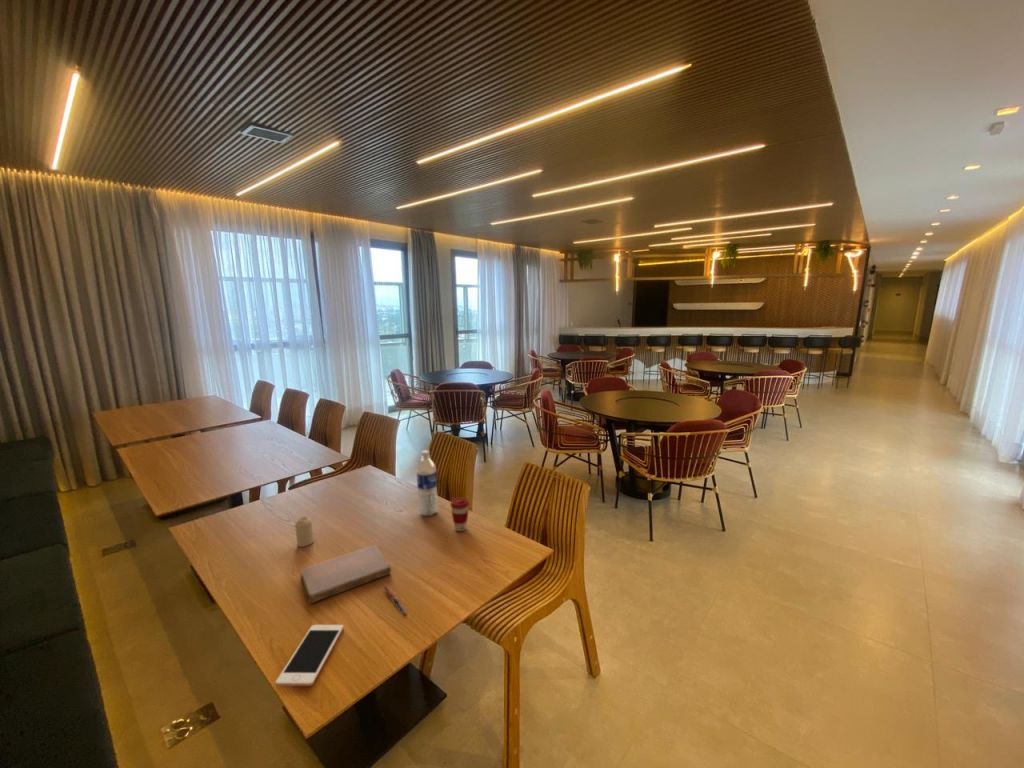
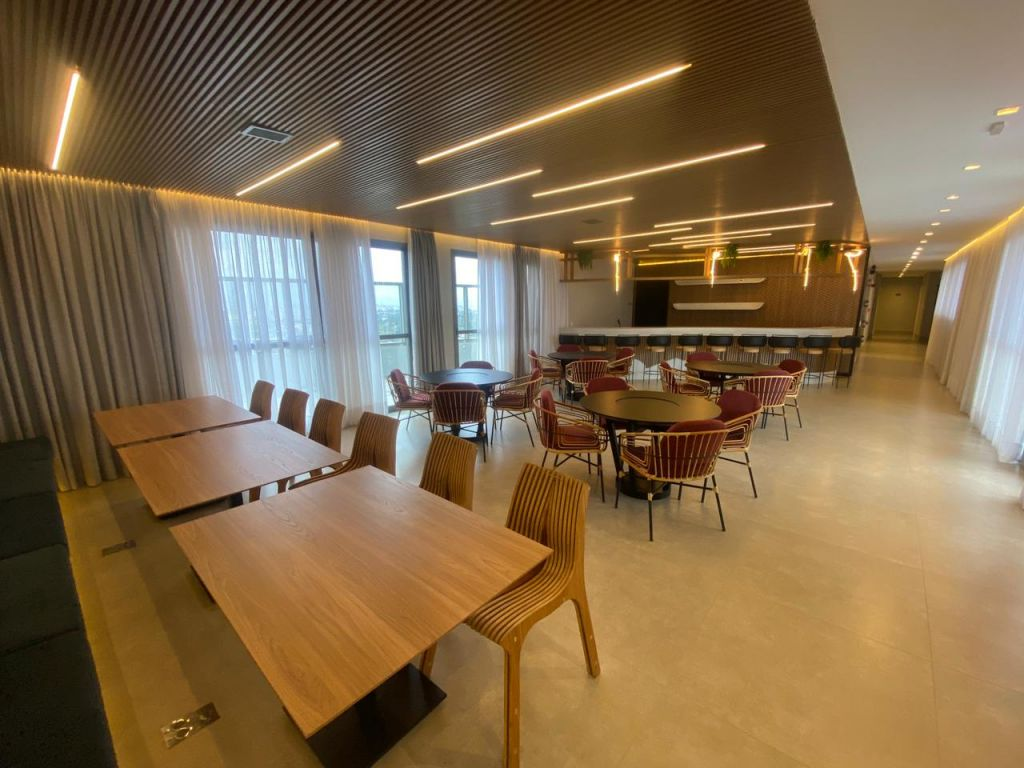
- coffee cup (460, 514)
- candle (304, 530)
- cell phone (312, 652)
- notebook (346, 571)
- pen (395, 599)
- water bottle (427, 482)
